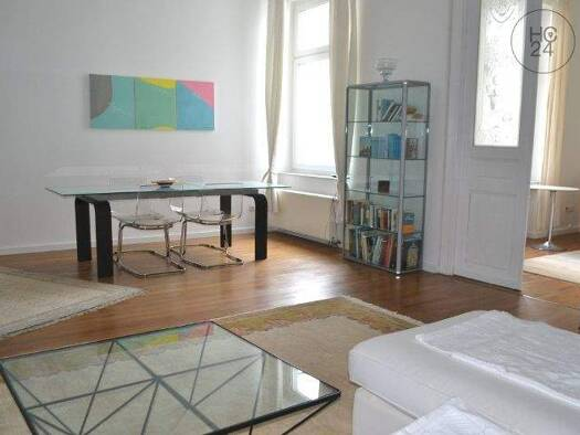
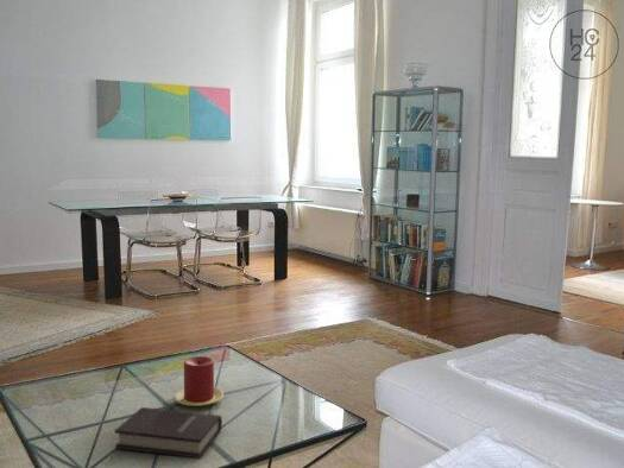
+ book (170, 430)
+ candle (198, 380)
